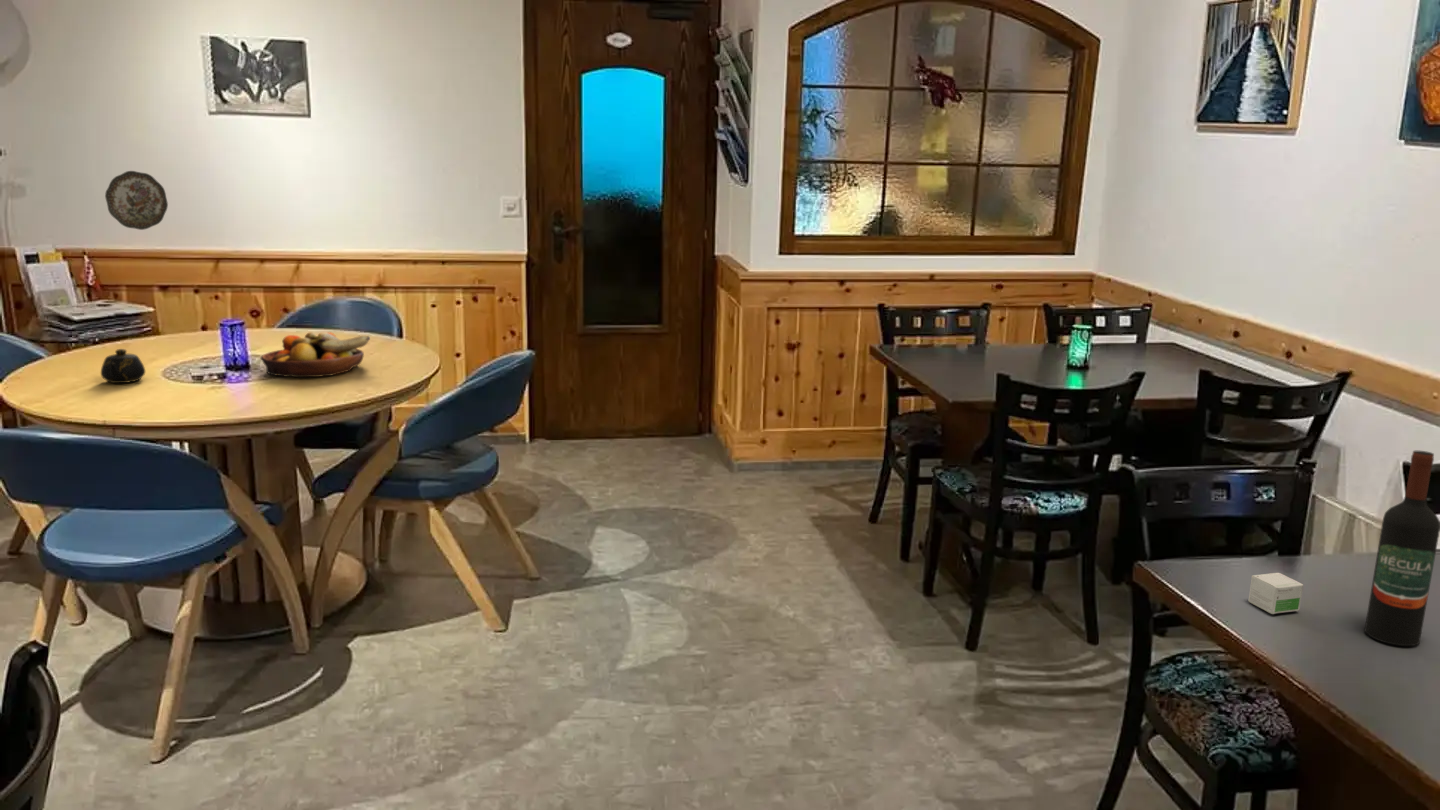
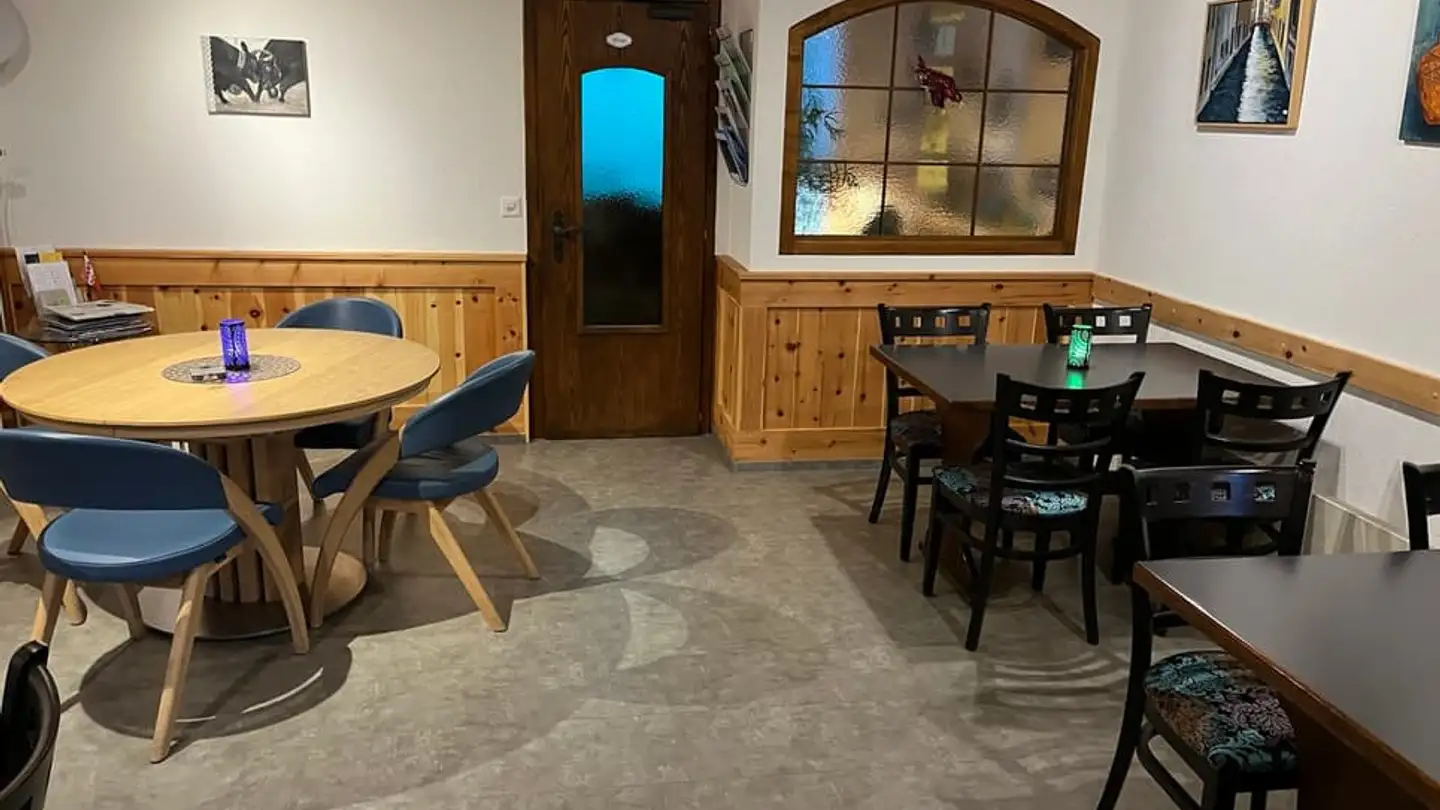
- fruit bowl (314, 350)
- decorative plate (137, 200)
- teapot (121, 365)
- small box (1275, 593)
- wine bottle (1407, 546)
